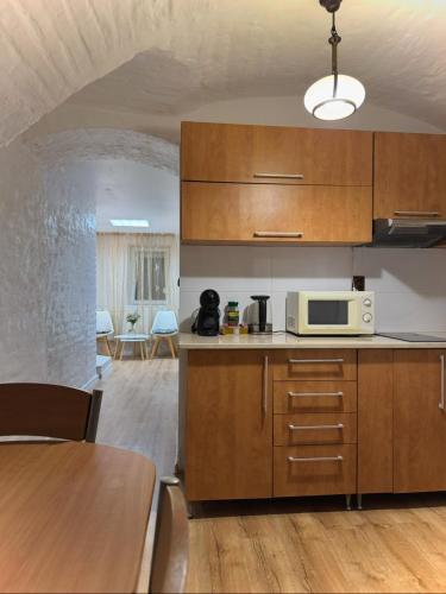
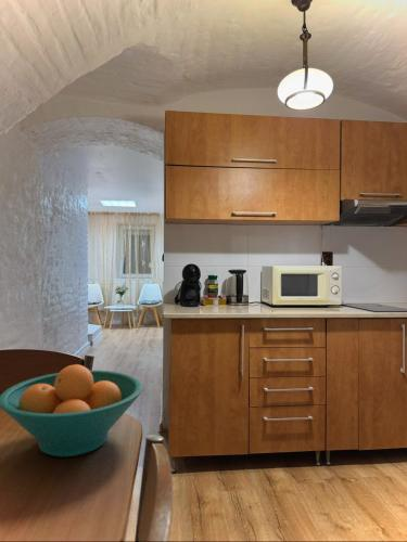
+ fruit bowl (74, 403)
